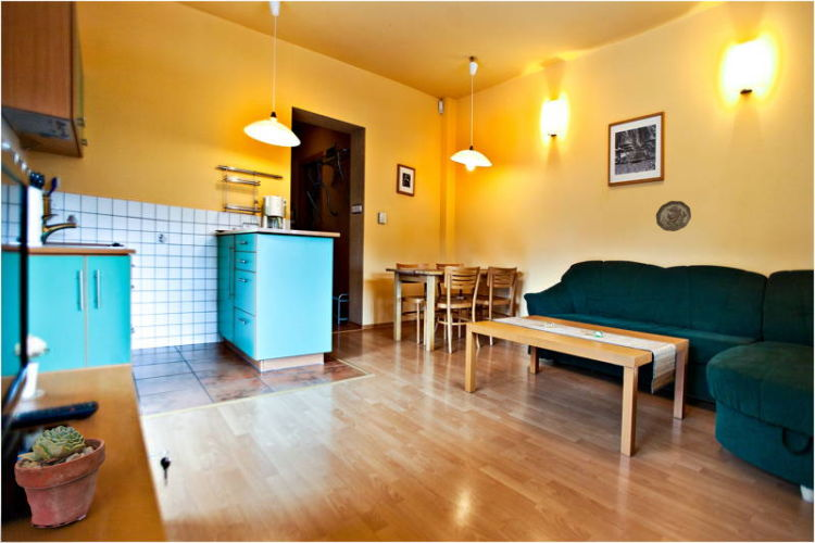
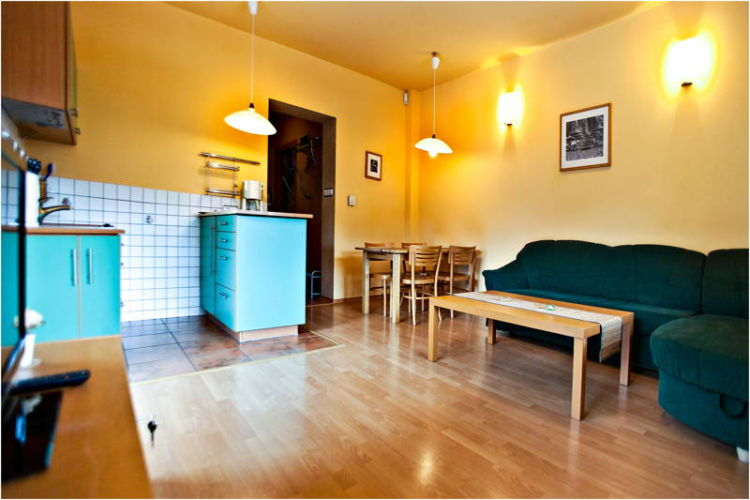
- potted succulent (62, 470)
- decorative plate (673, 216)
